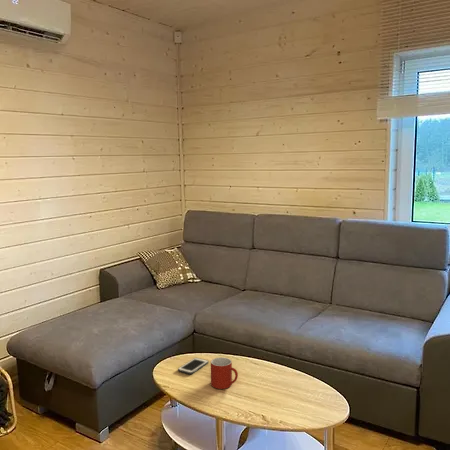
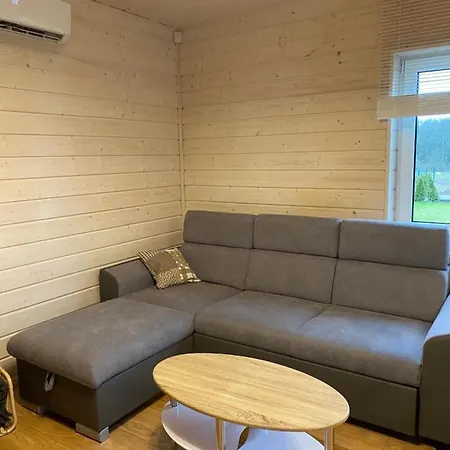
- cell phone (193, 365)
- mug (225, 373)
